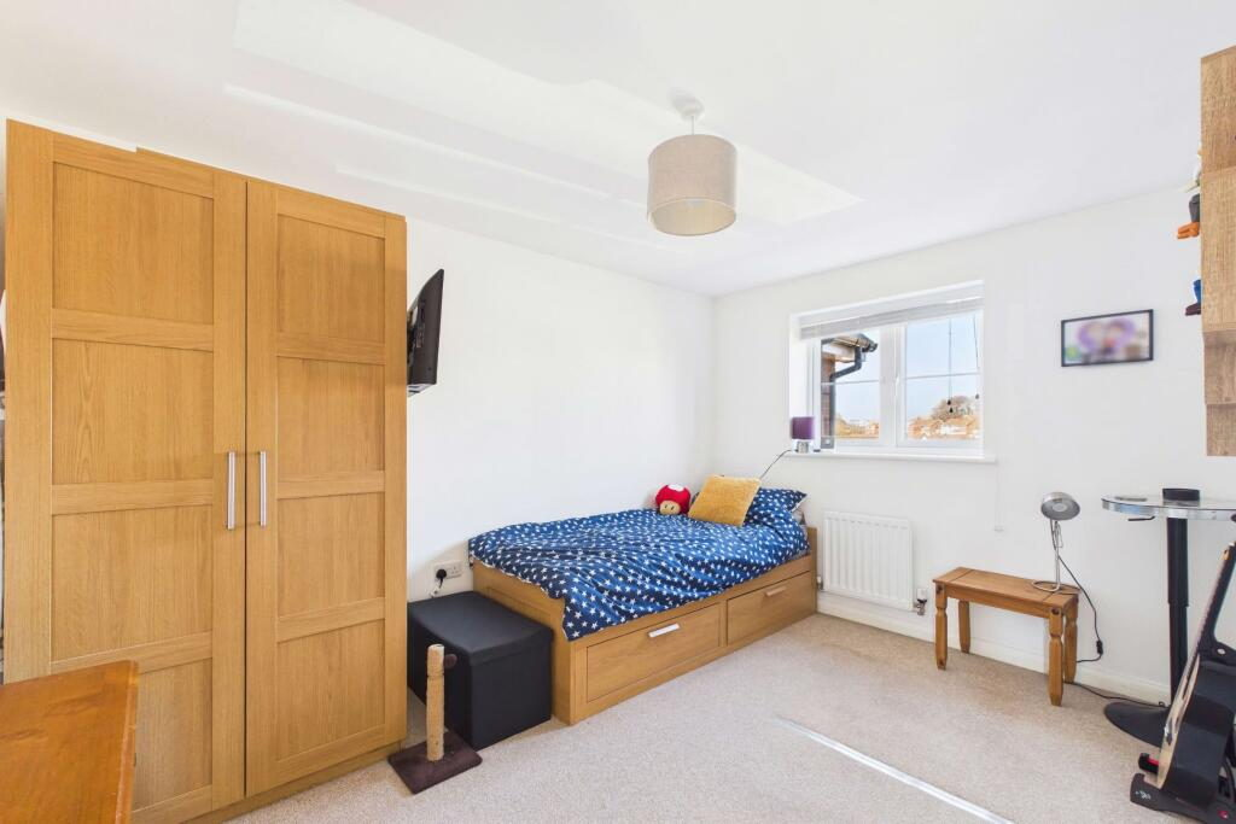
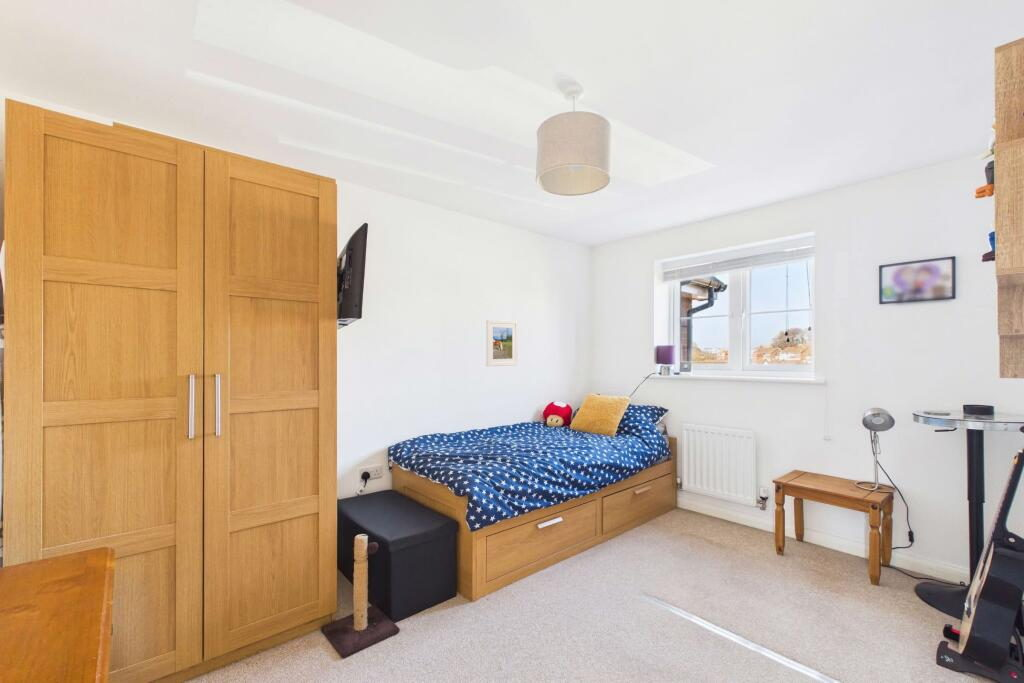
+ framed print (502, 343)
